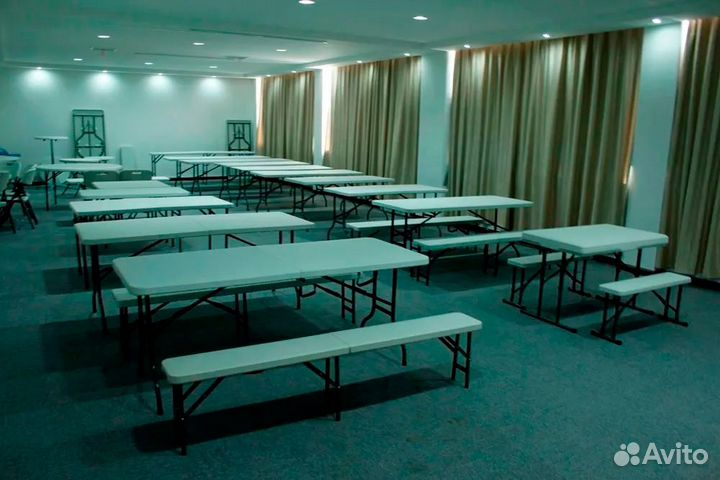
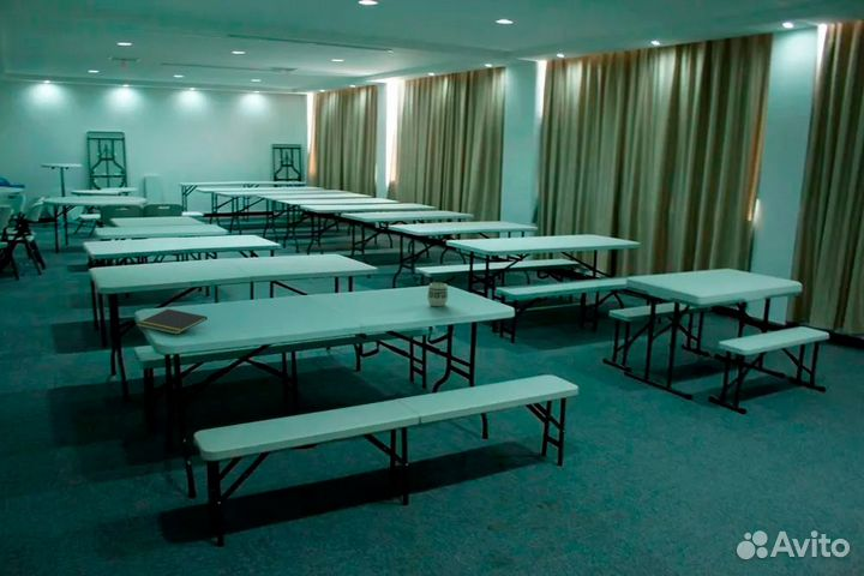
+ notepad (172, 320)
+ cup (437, 294)
